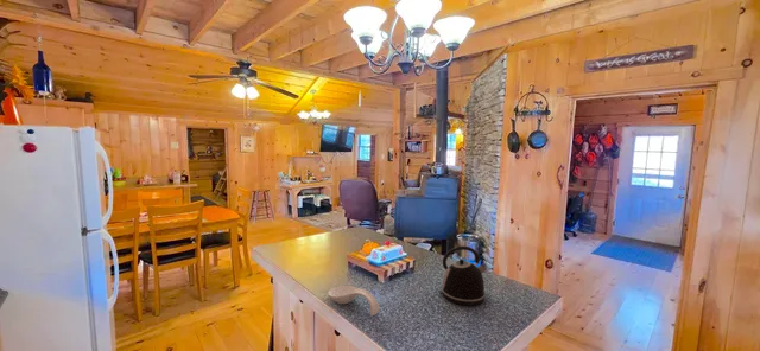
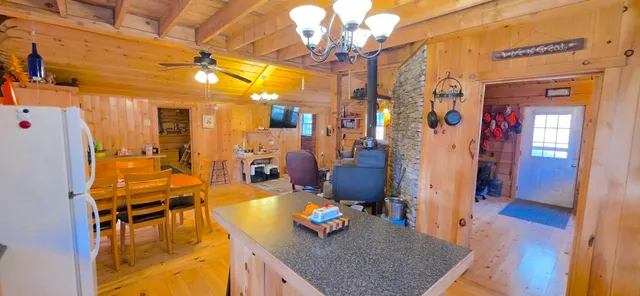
- spoon rest (353, 295)
- kettle (463, 270)
